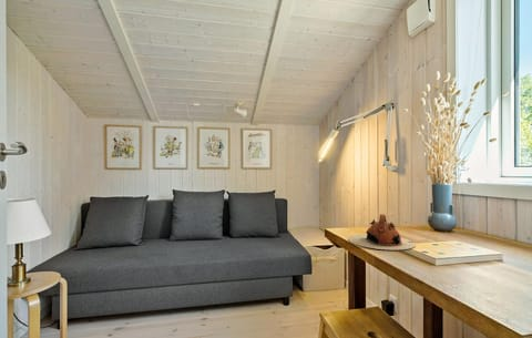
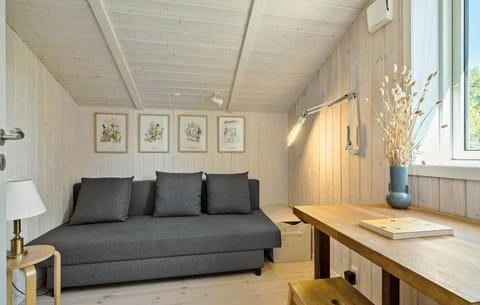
- teapot (380, 227)
